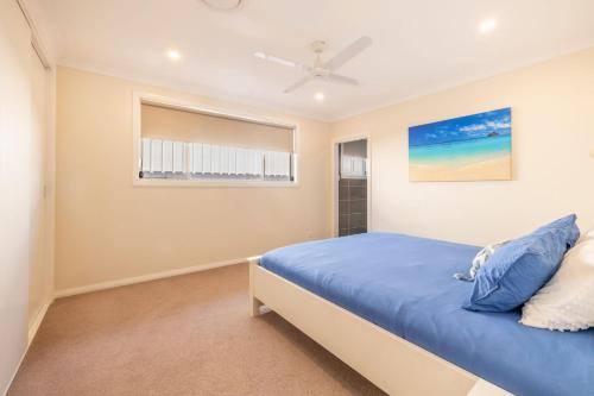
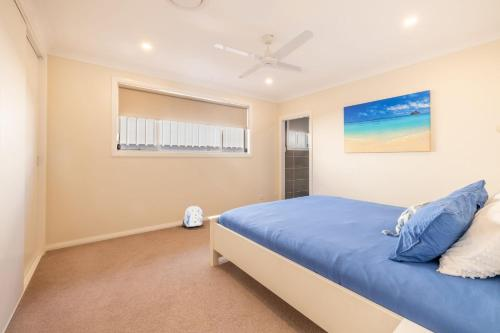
+ backpack (193, 216)
